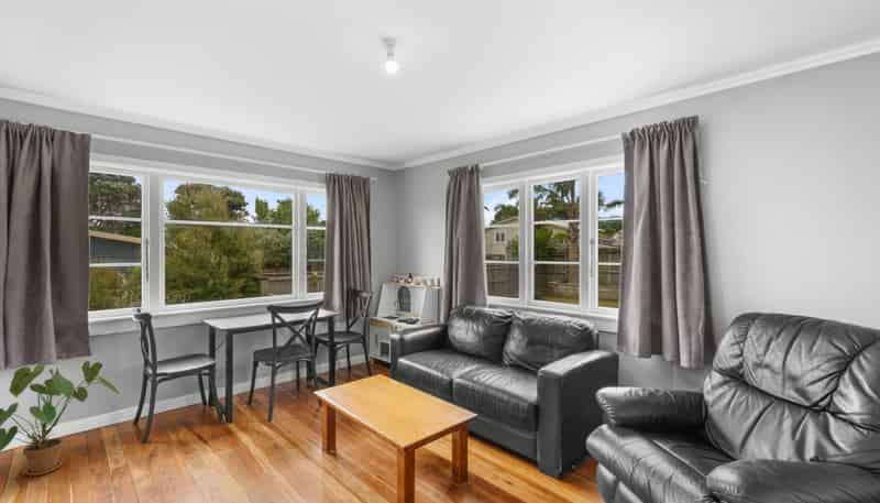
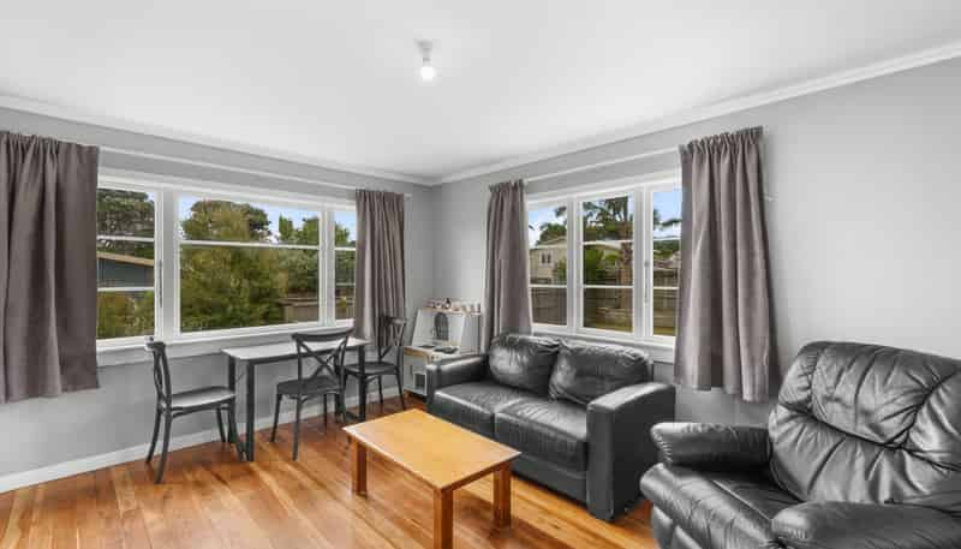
- house plant (52, 413)
